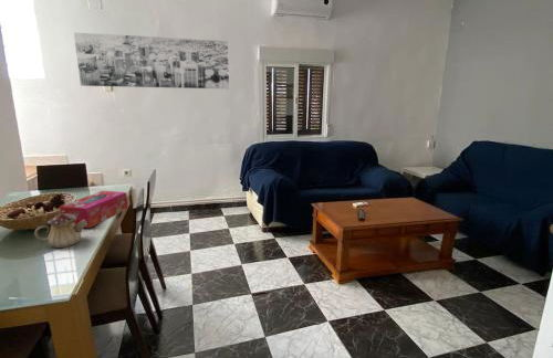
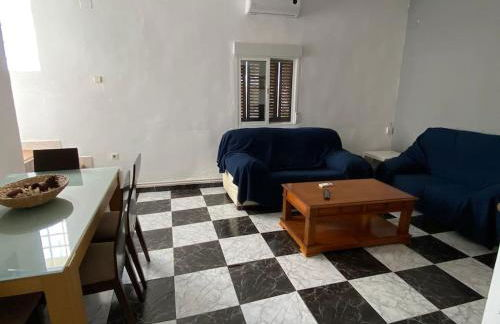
- teapot (61, 227)
- wall art (156, 62)
- tissue box (96, 208)
